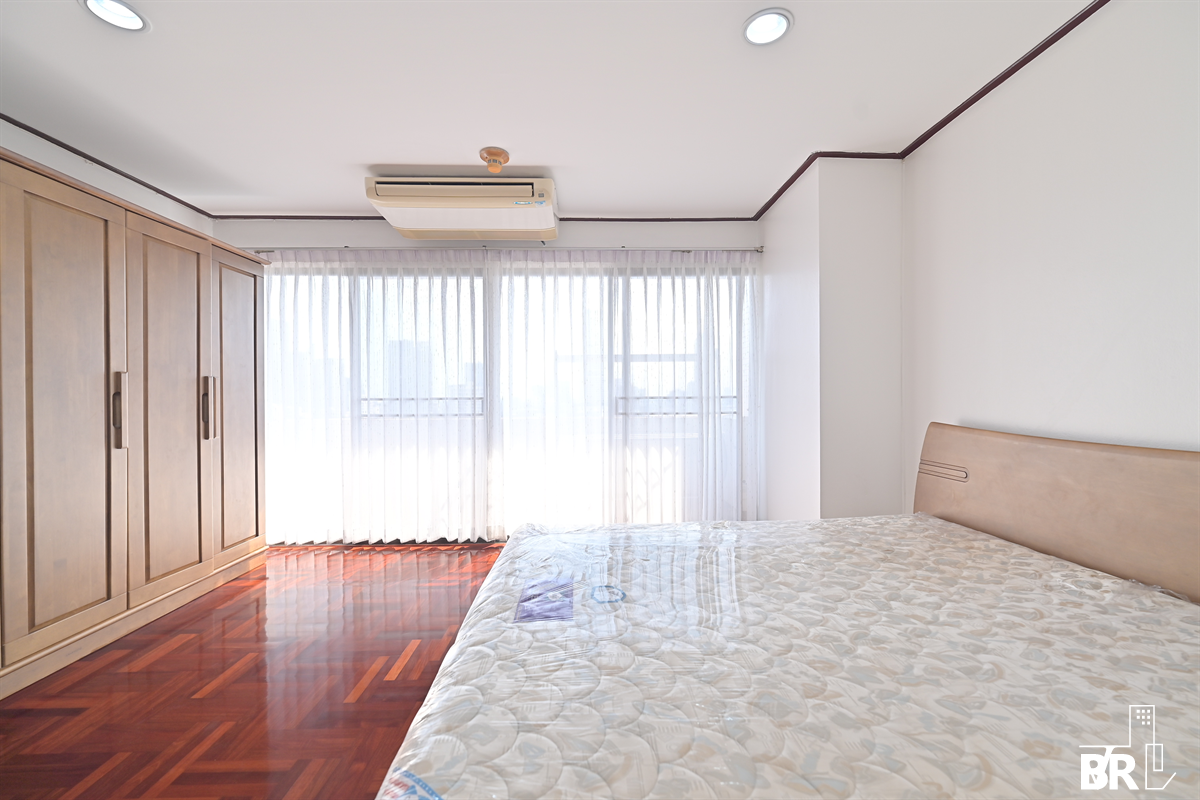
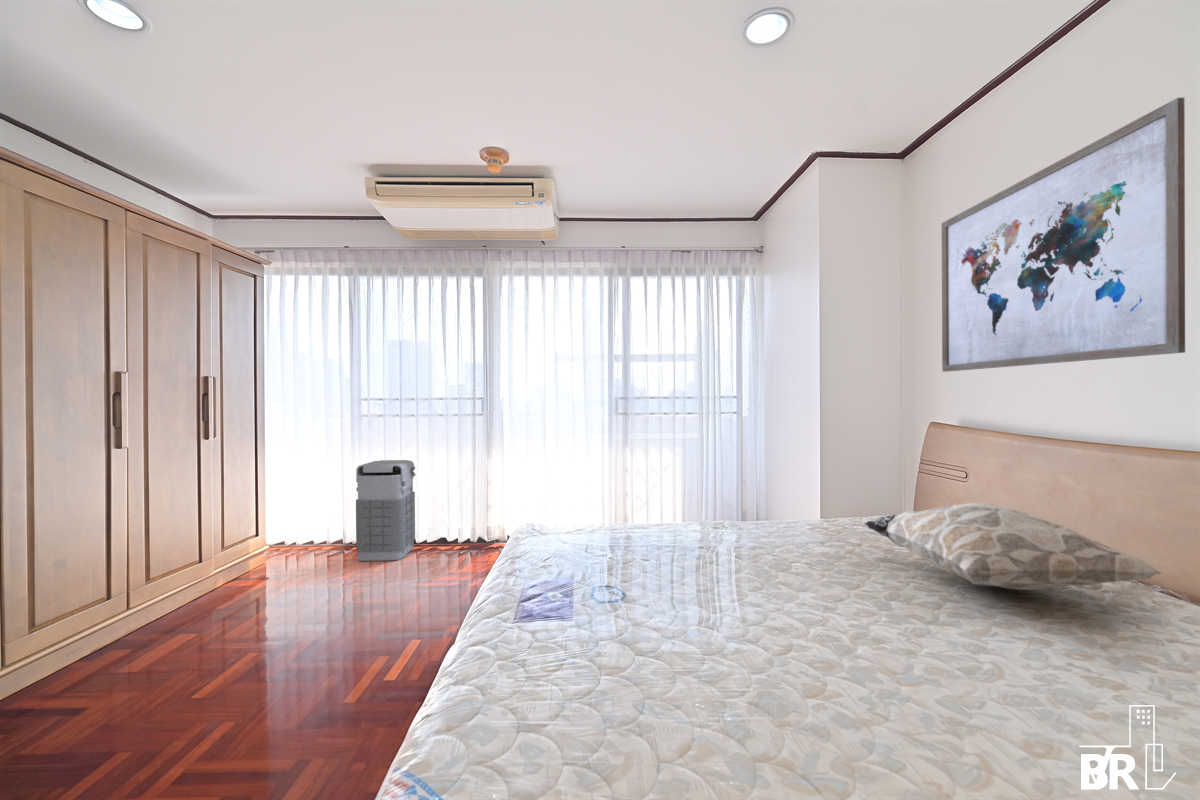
+ grenade (386, 508)
+ wall art (1031, 270)
+ decorative pillow (987, 543)
